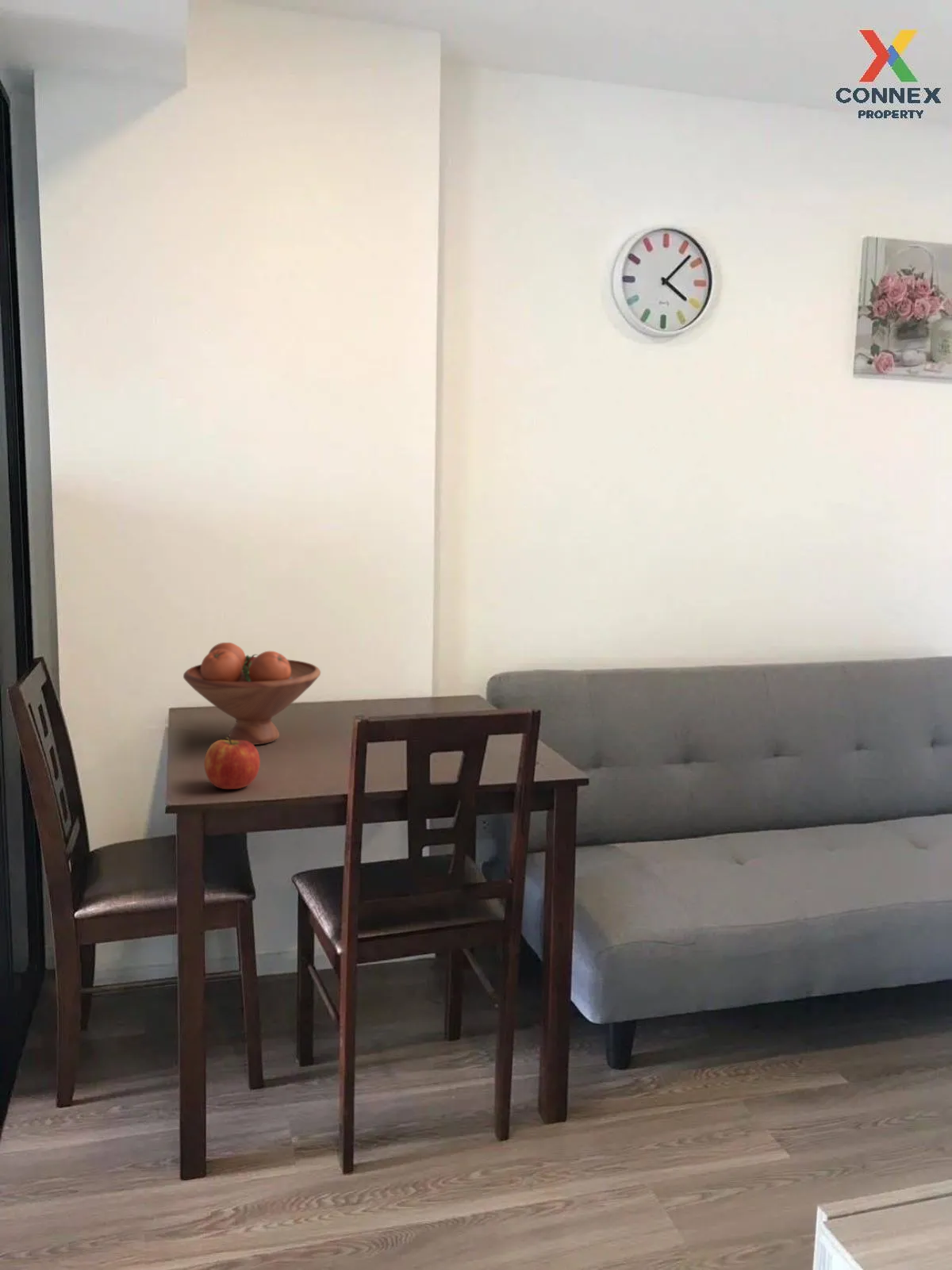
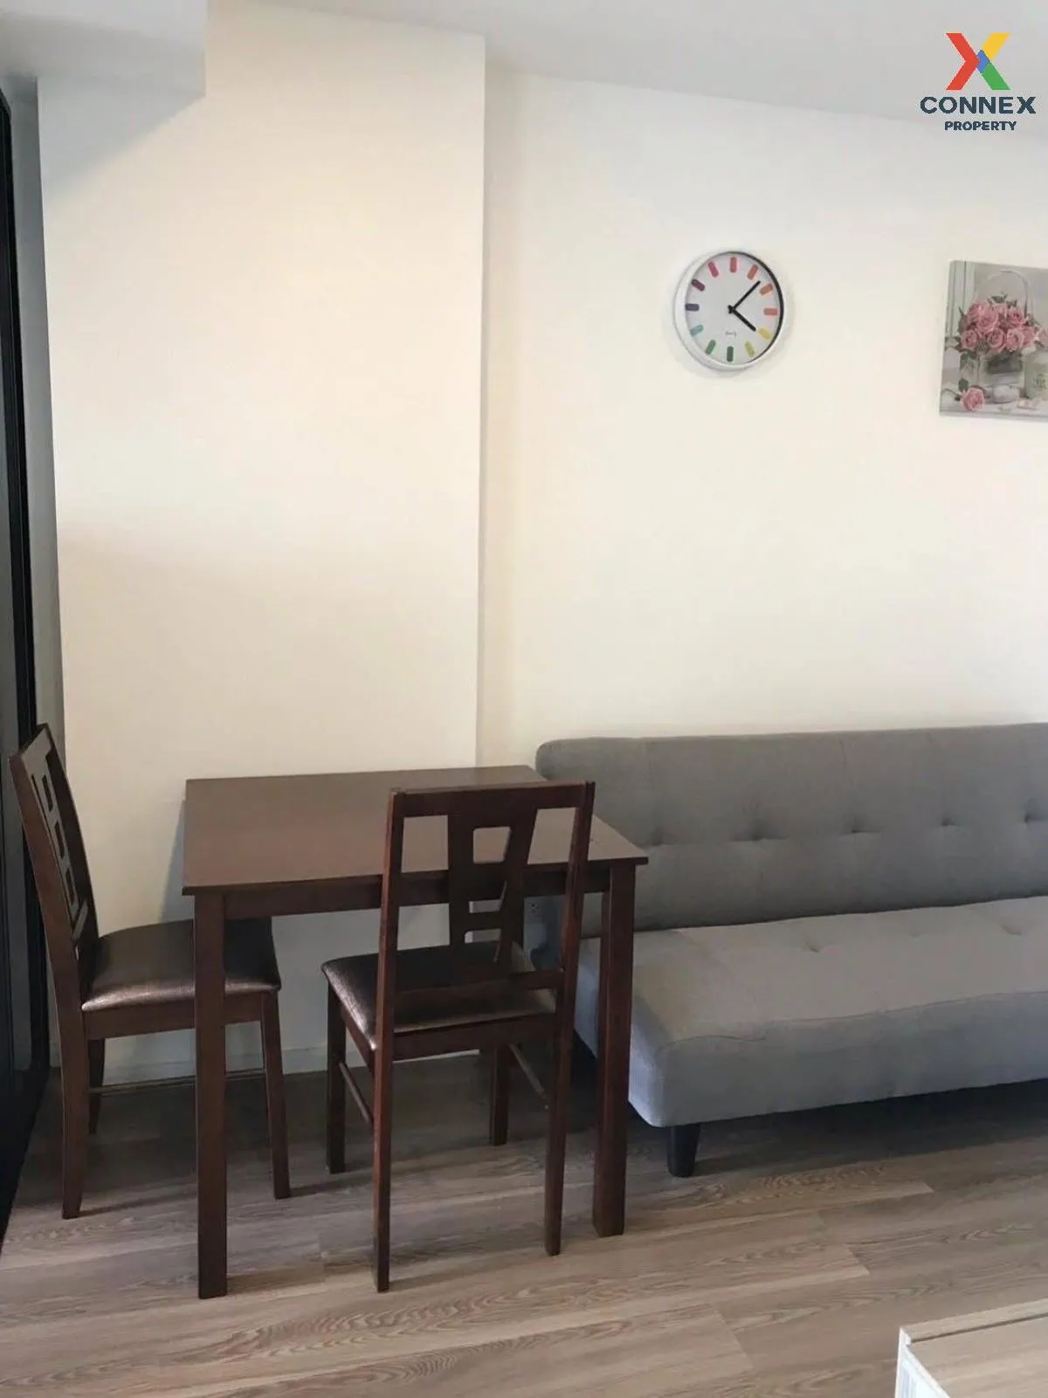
- apple (232, 761)
- fruit bowl (253, 692)
